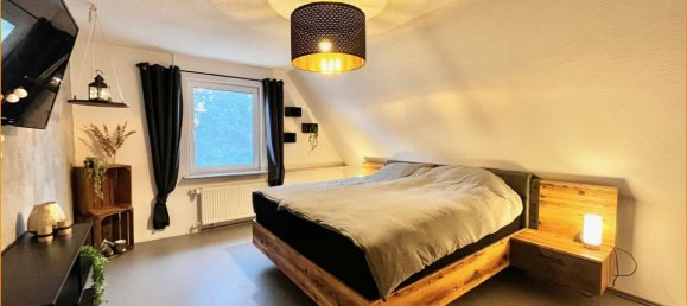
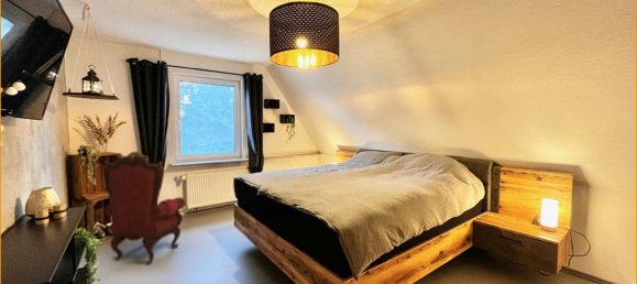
+ armchair (146, 201)
